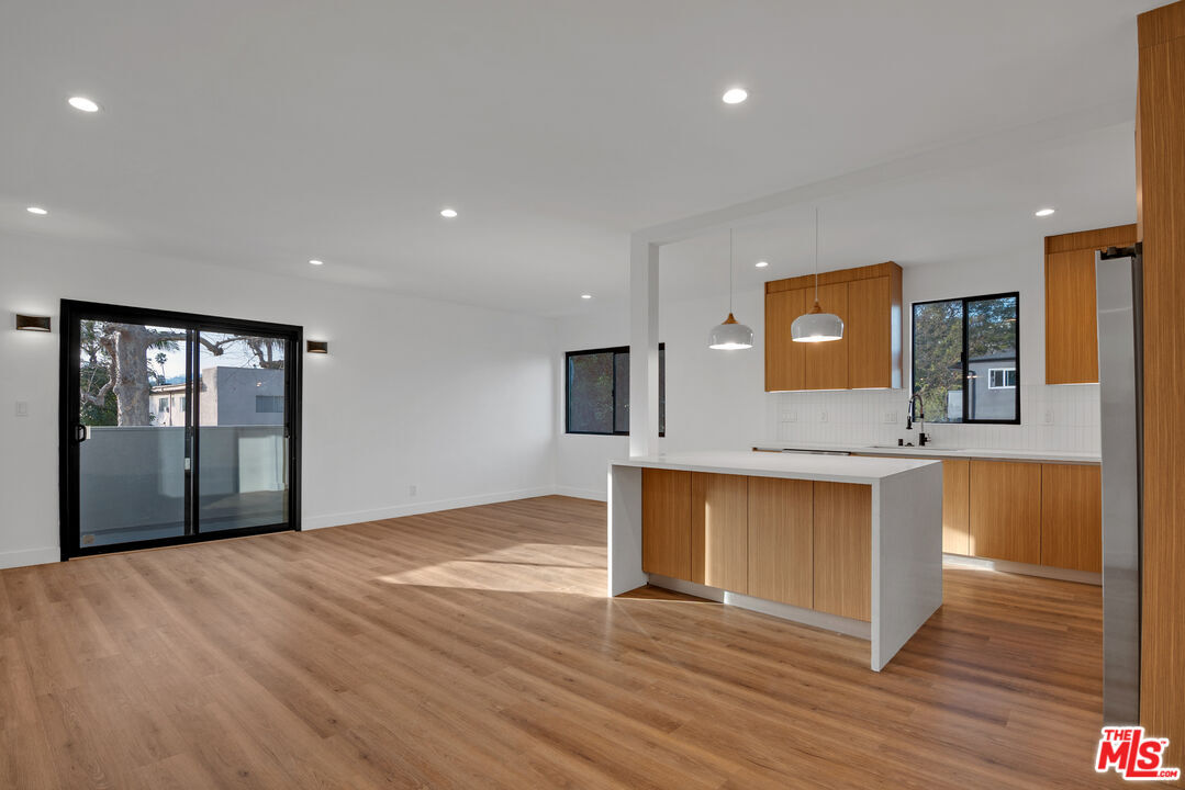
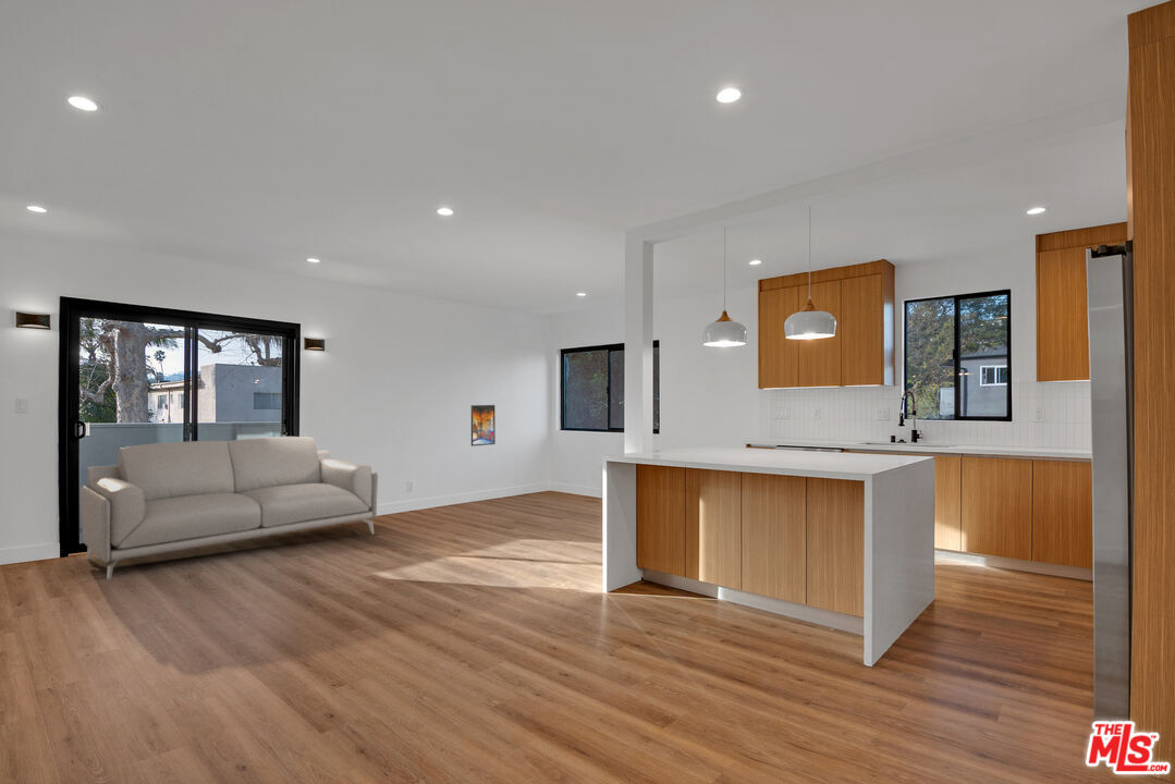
+ sofa (241, 493)
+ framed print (482, 425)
